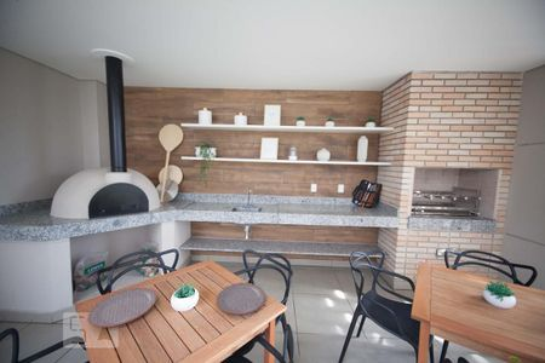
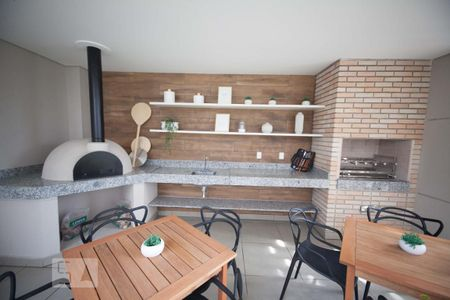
- plate (125, 306)
- plate (241, 298)
